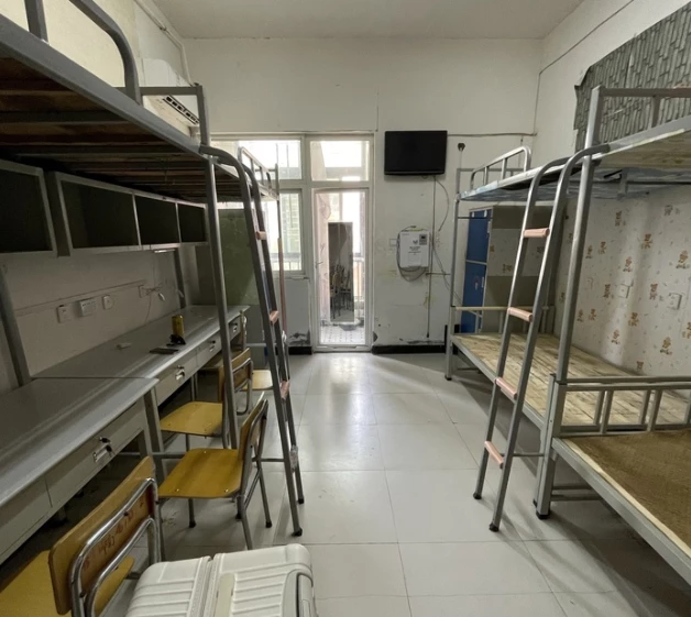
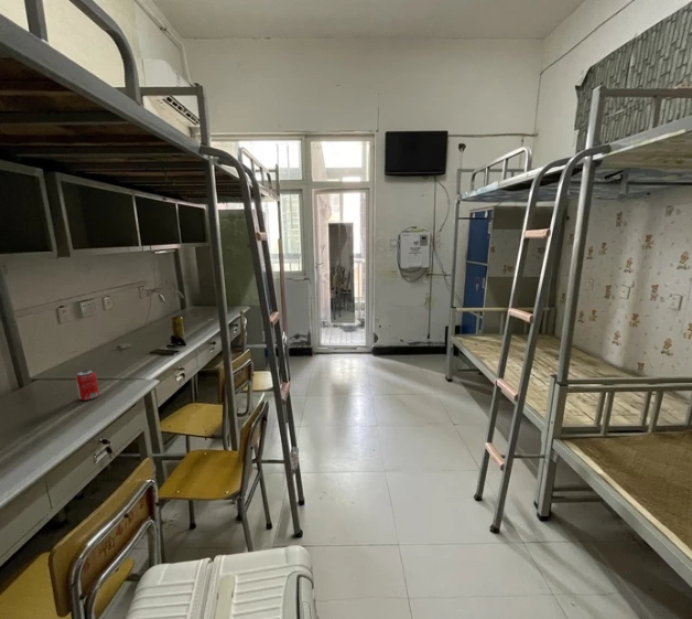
+ beverage can (87, 384)
